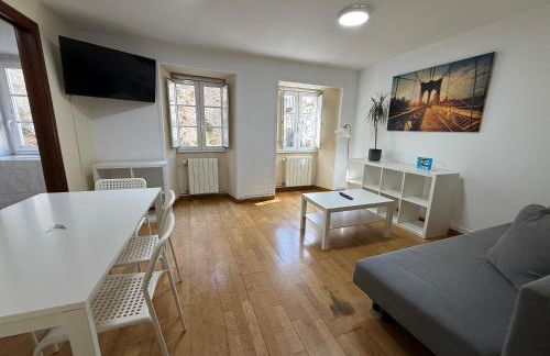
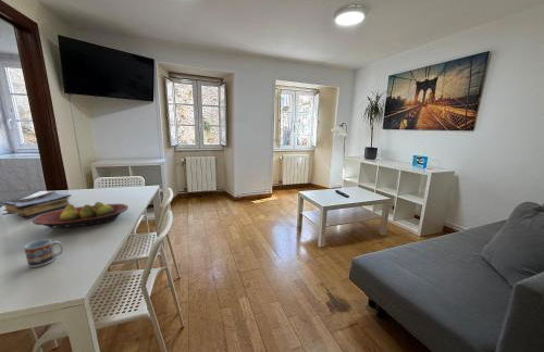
+ cup (45, 251)
+ fruit bowl (85, 213)
+ book (39, 204)
